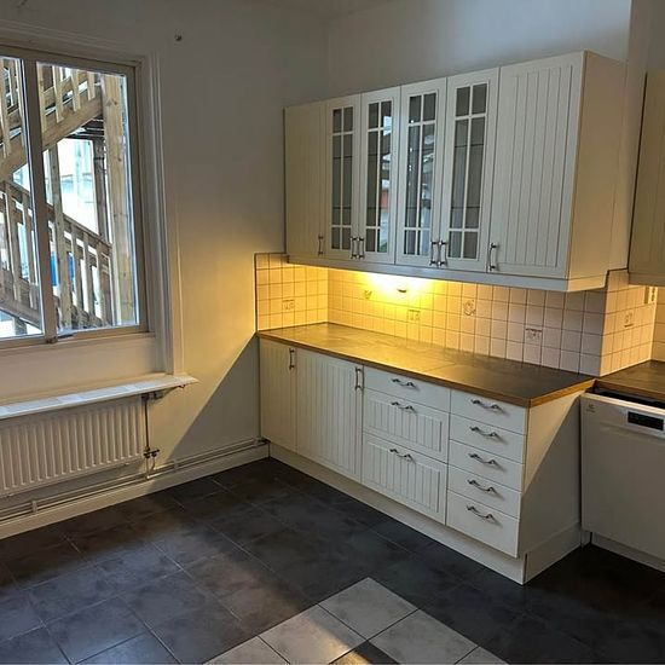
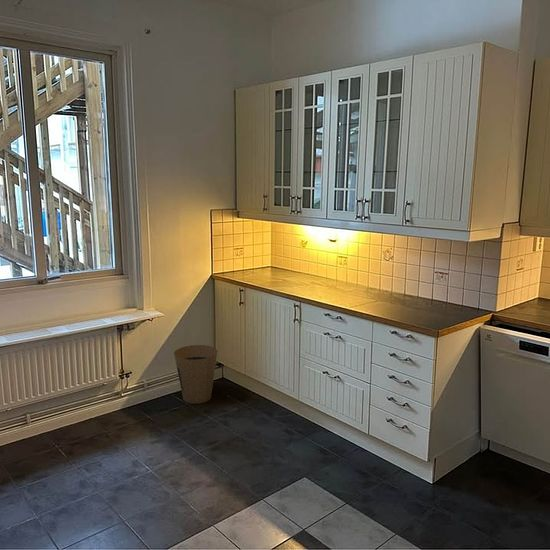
+ trash can (196, 375)
